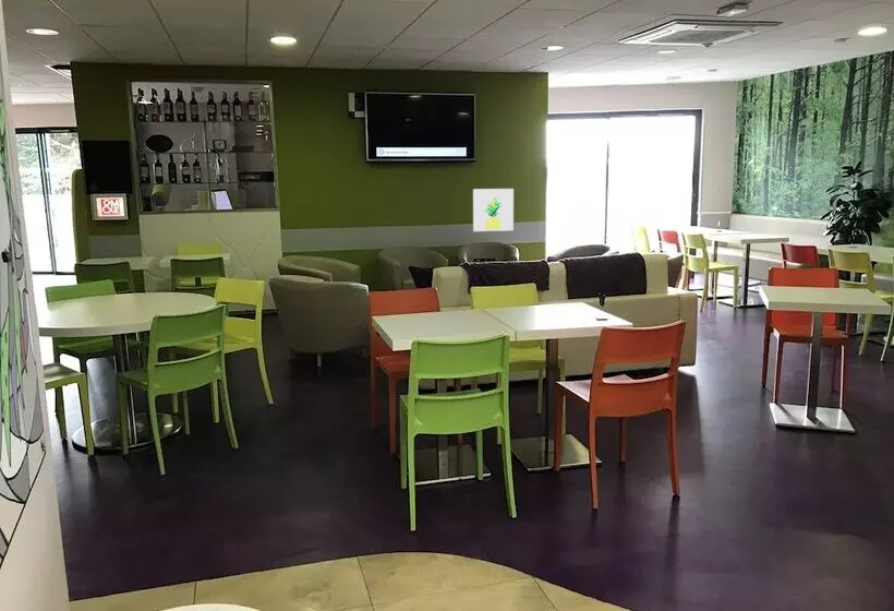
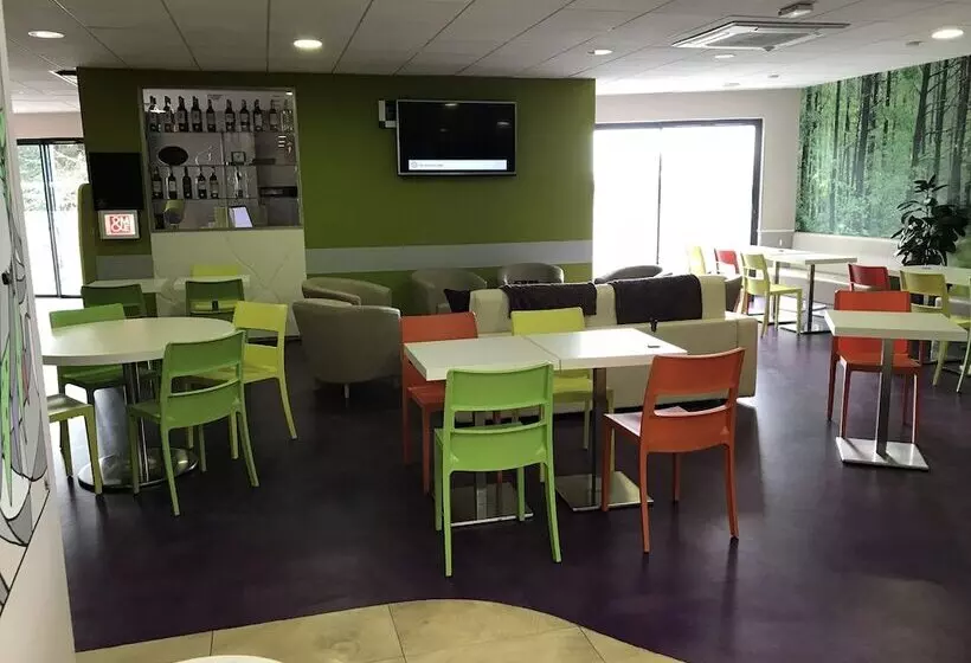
- wall art (493, 209)
